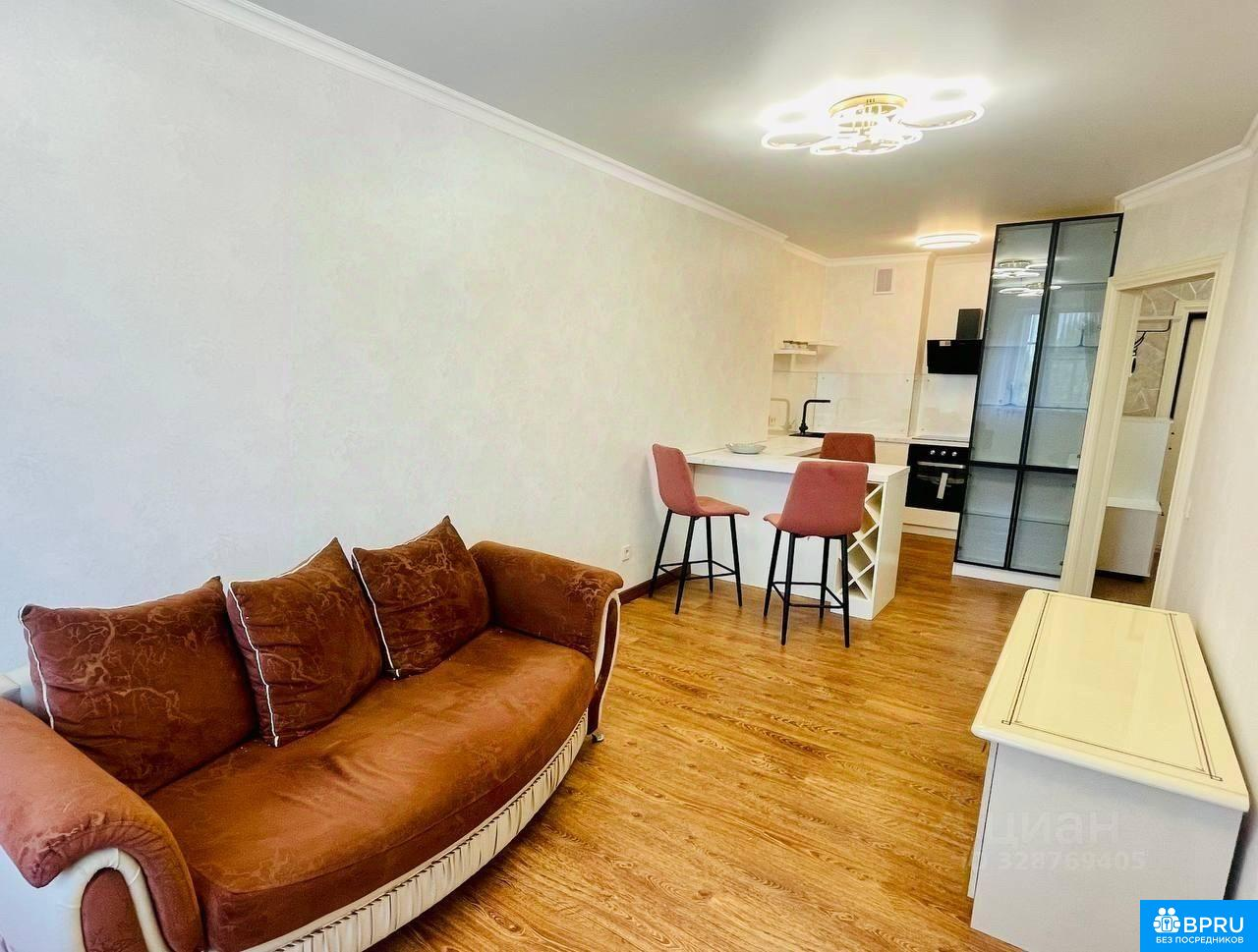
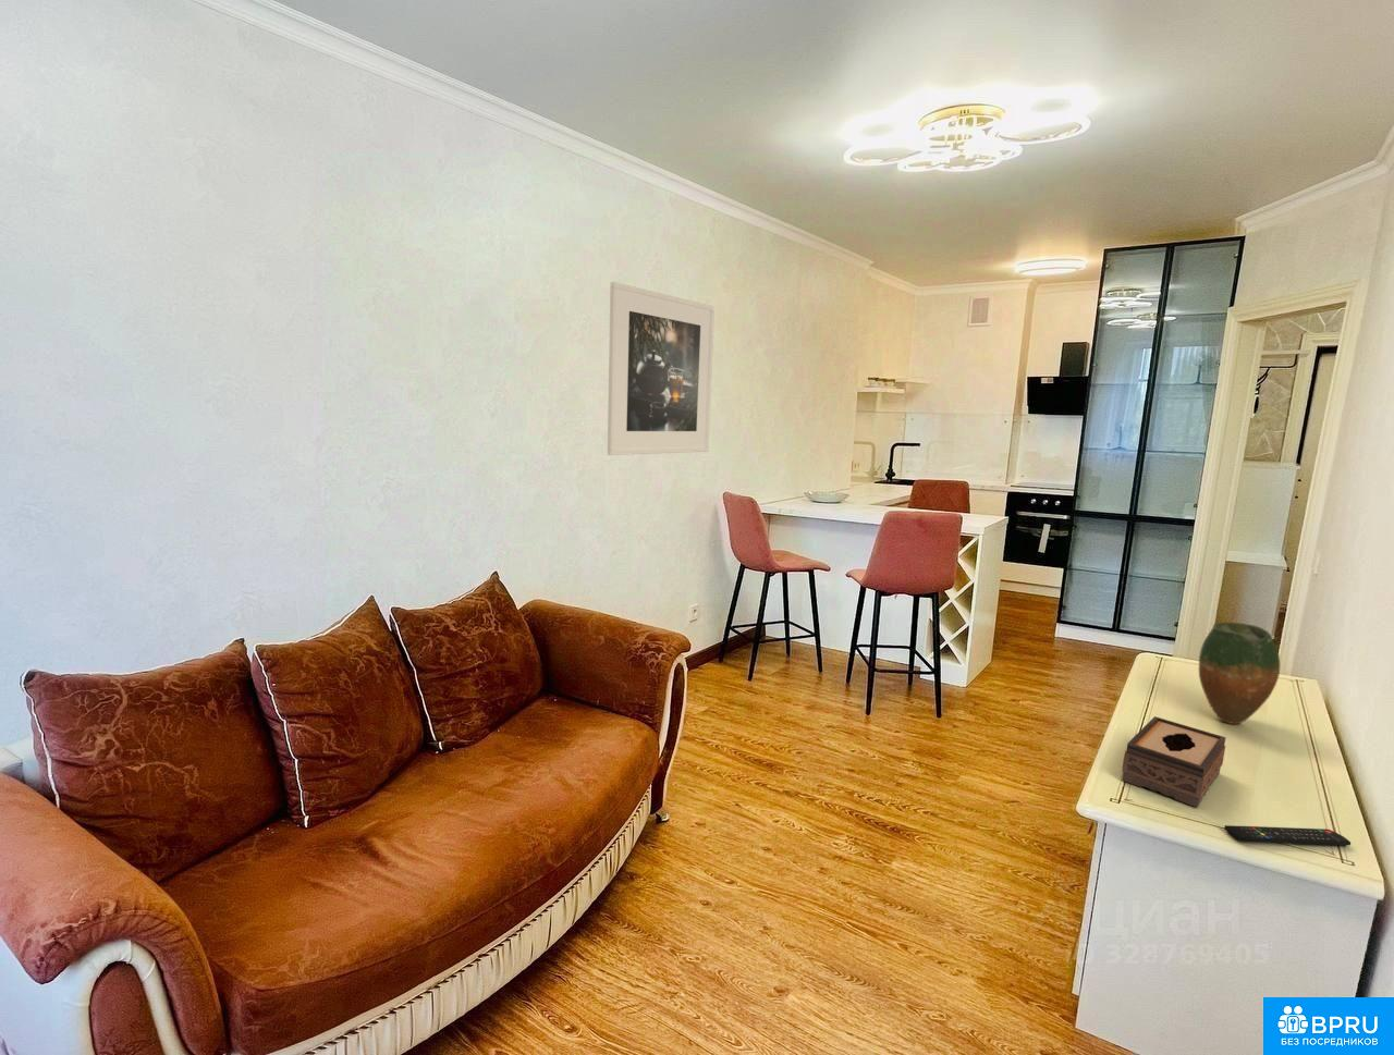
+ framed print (665, 376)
+ tissue box (1173, 758)
+ vase (1236, 675)
+ remote control (1288, 837)
